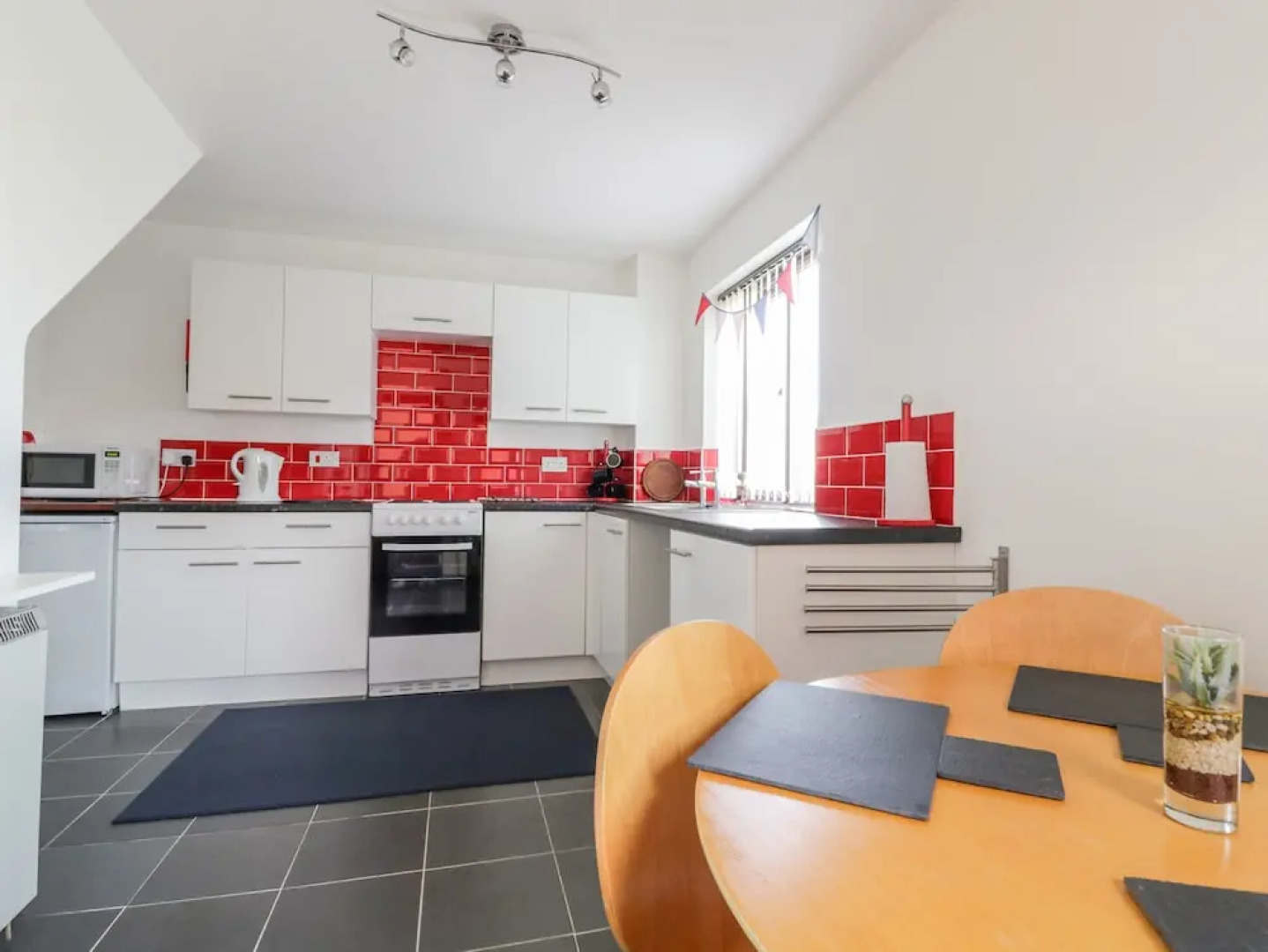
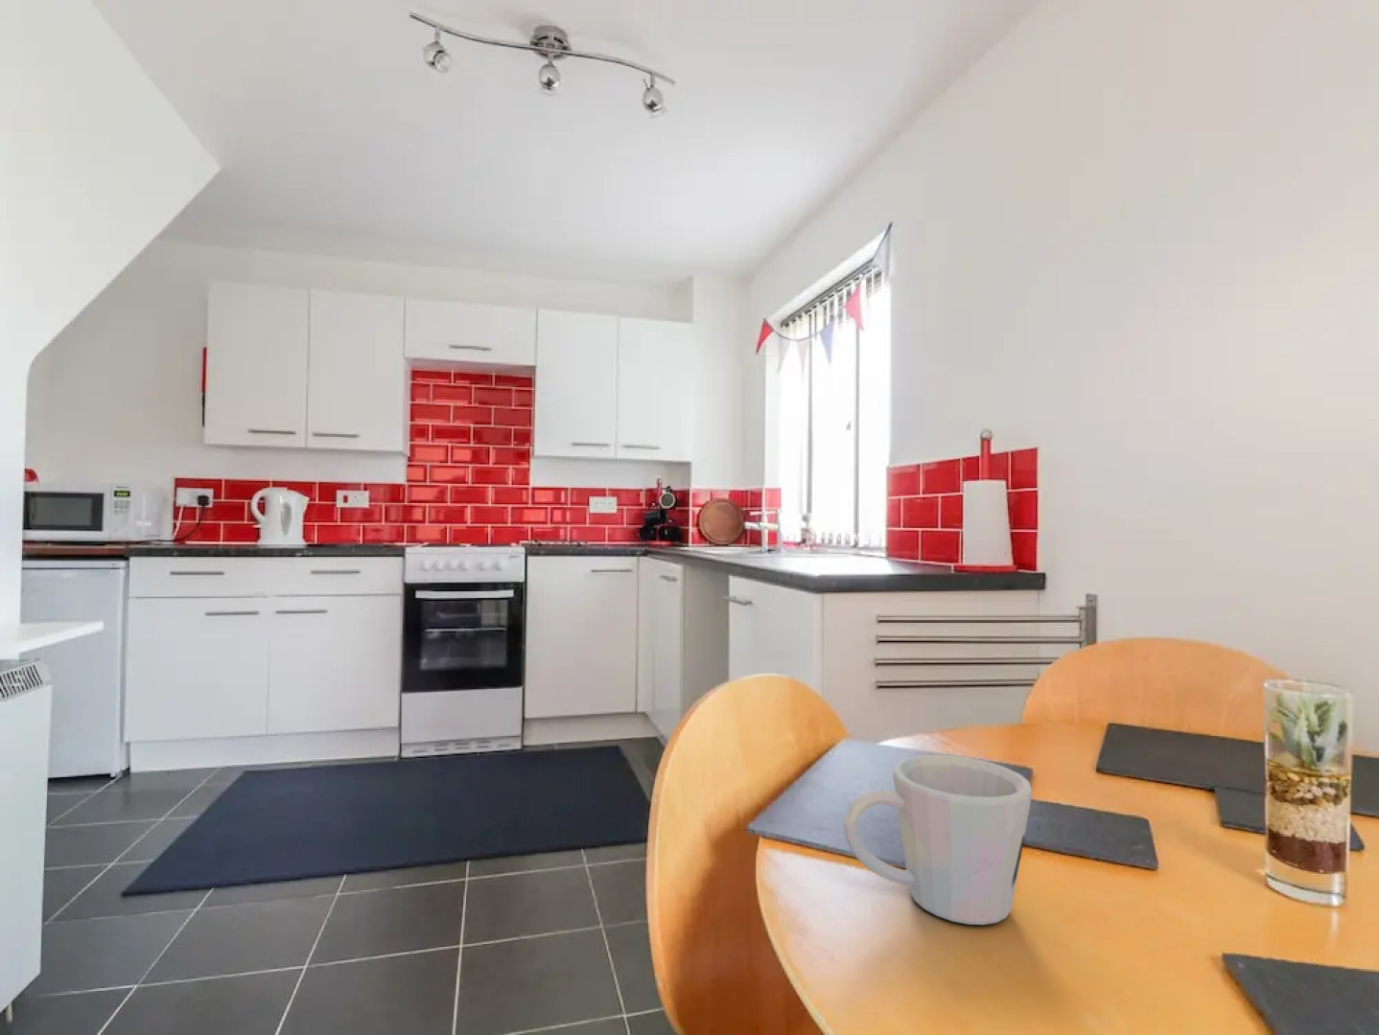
+ mug (933, 837)
